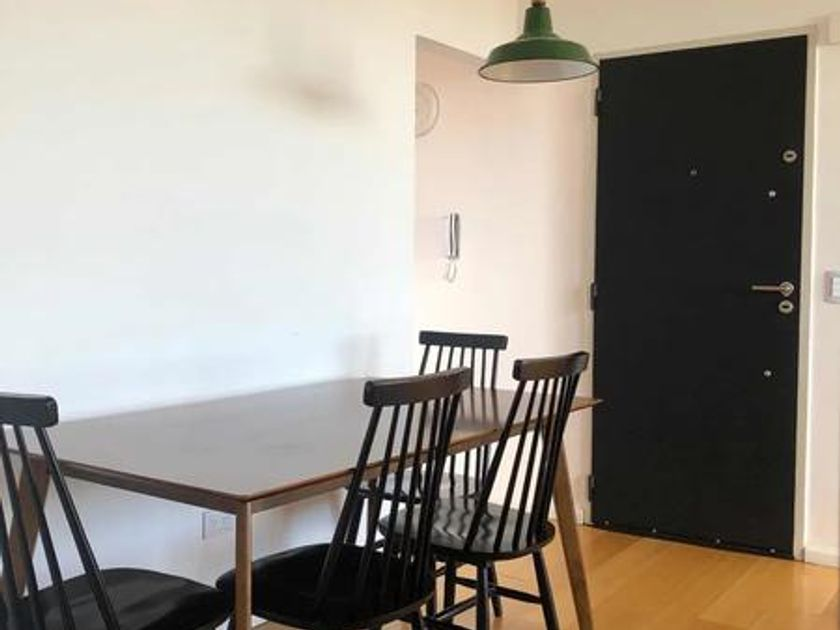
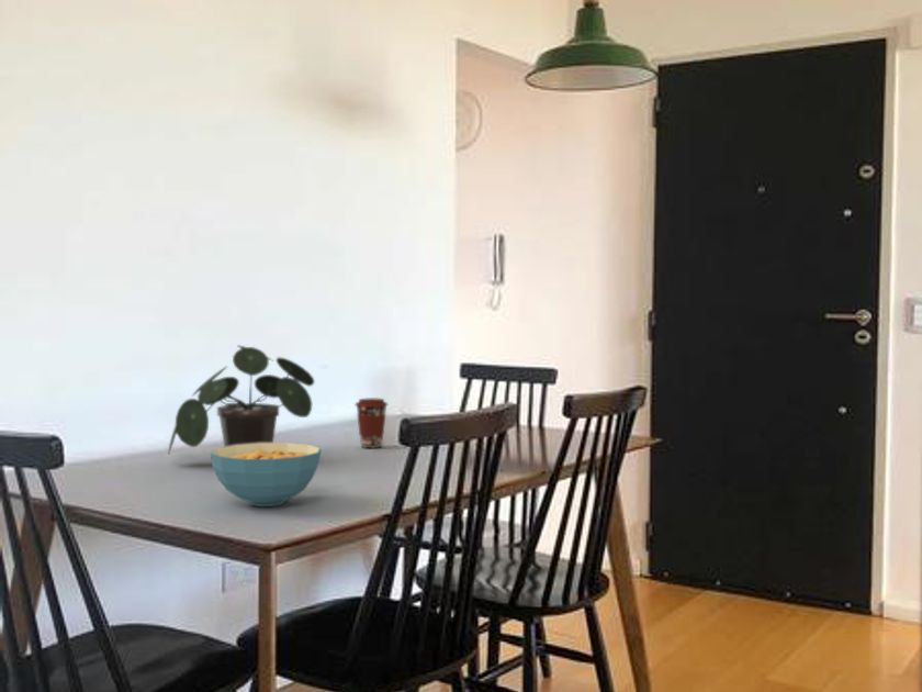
+ potted plant (244, 403)
+ cereal bowl (267, 477)
+ coffee cup (371, 423)
